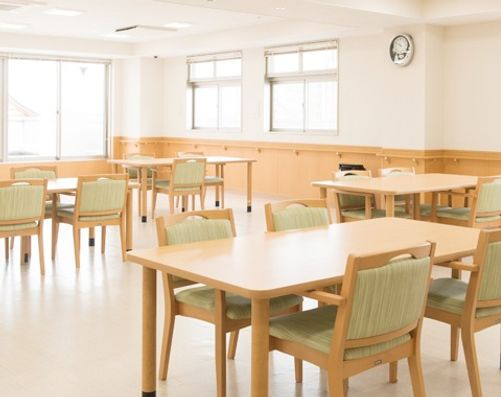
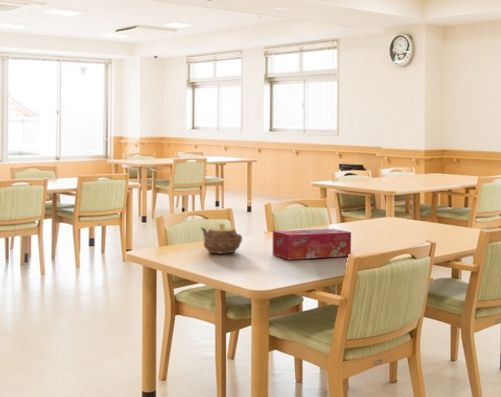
+ teapot (220, 237)
+ tissue box (311, 243)
